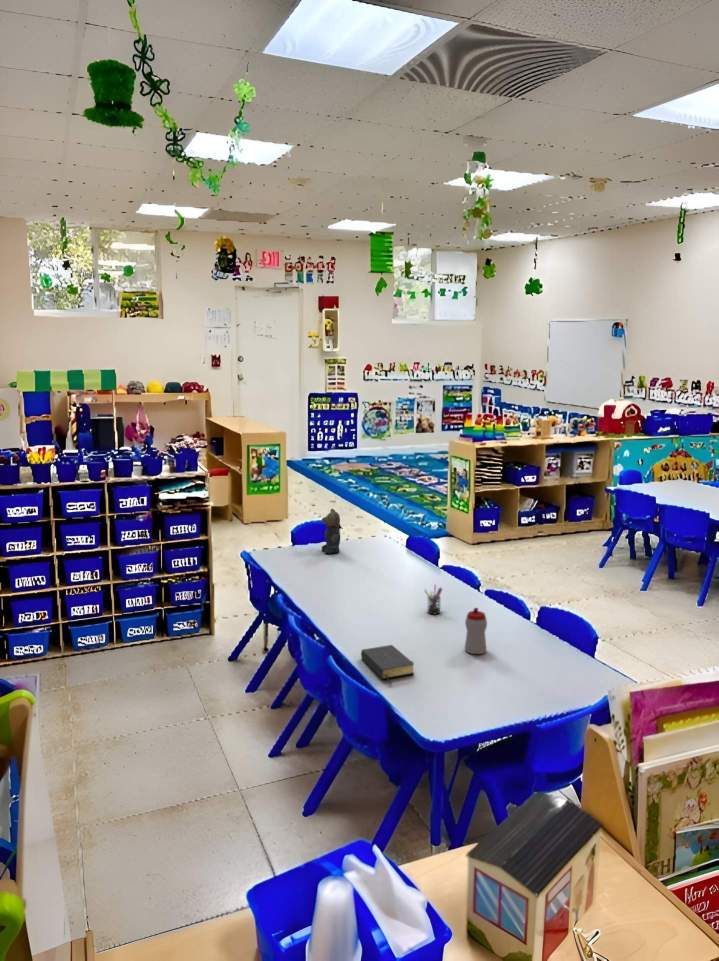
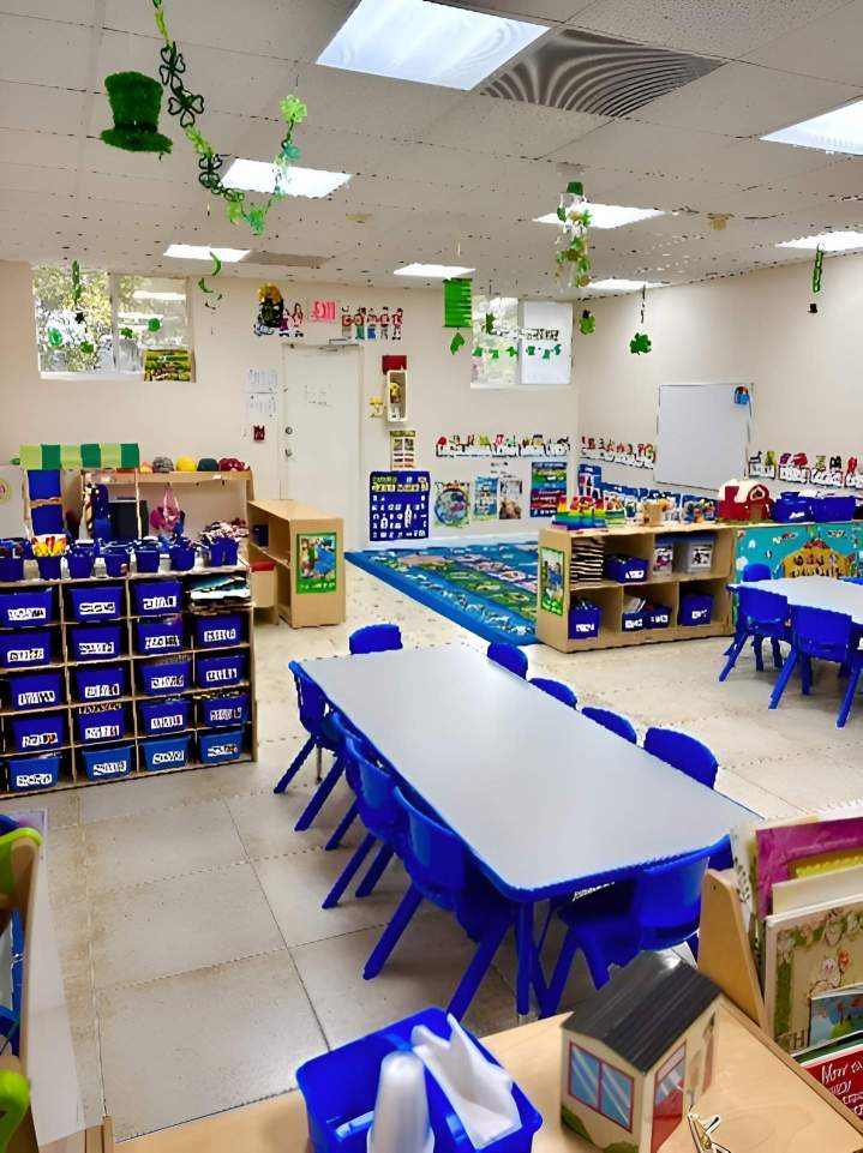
- pen holder (432, 599)
- sippy cup (475, 629)
- bible (389, 663)
- teddy bear (332, 530)
